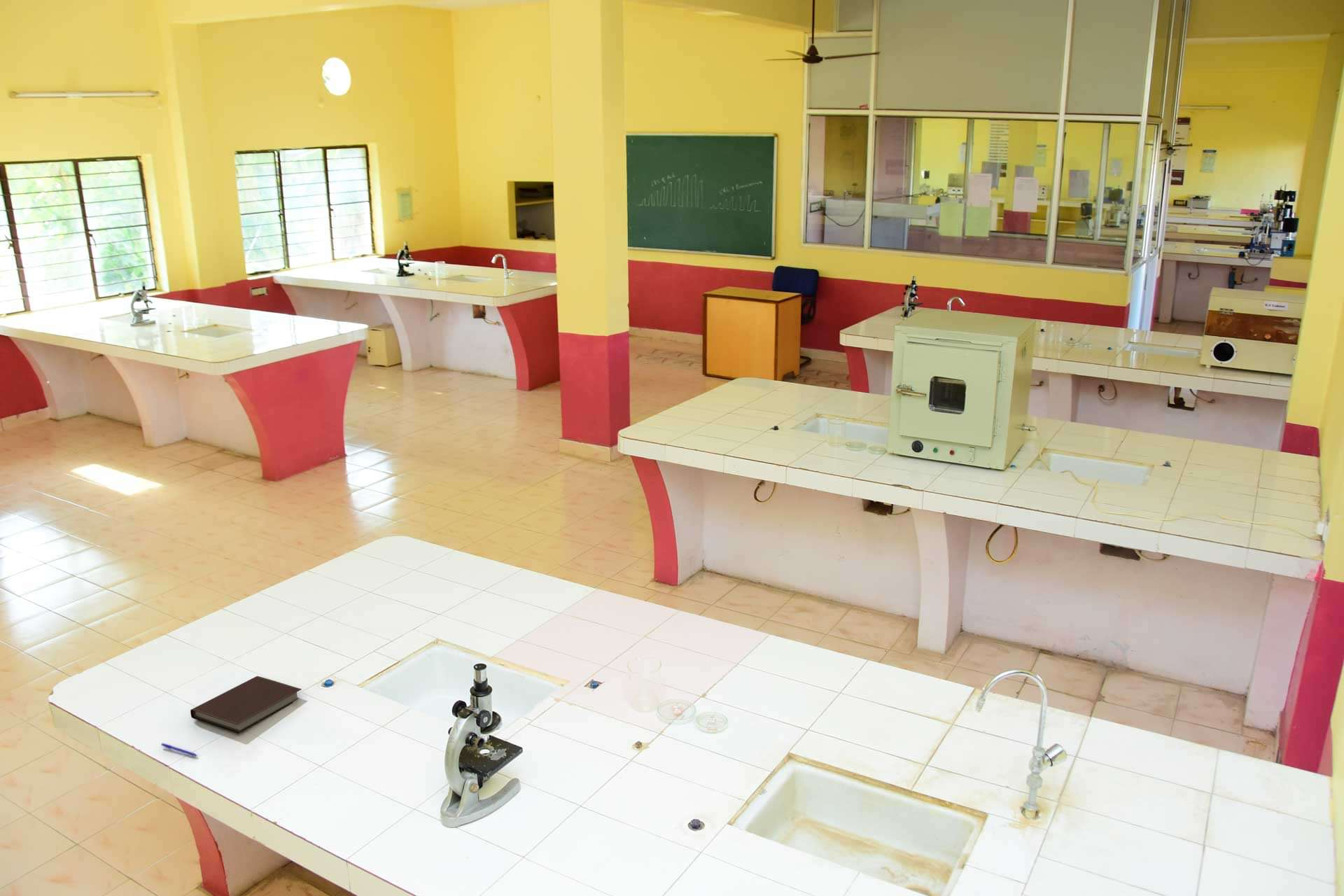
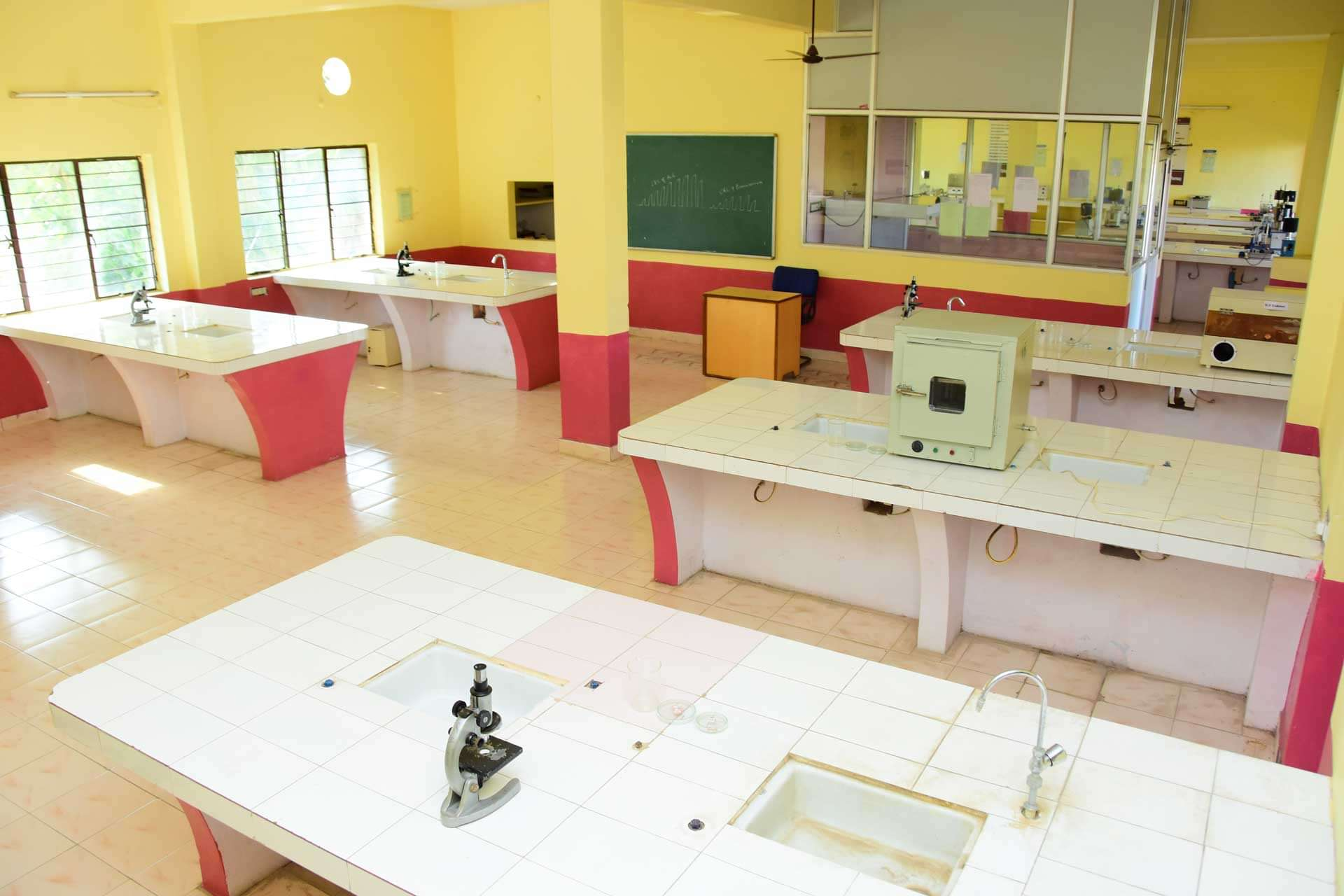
- notebook (247, 703)
- pen (179, 750)
